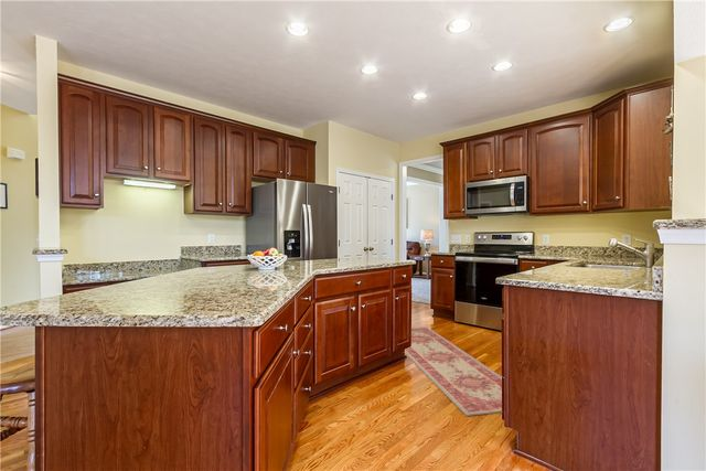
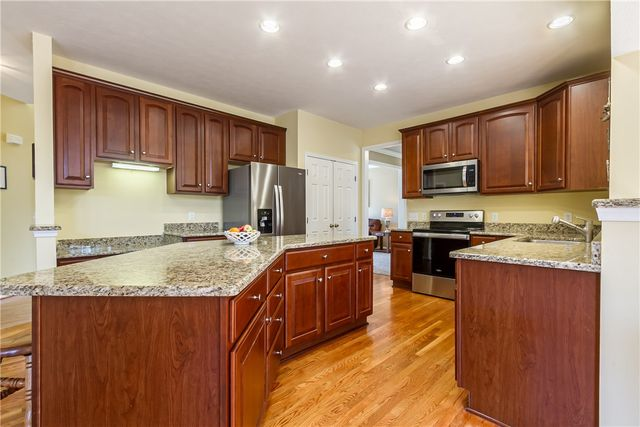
- rug (440, 356)
